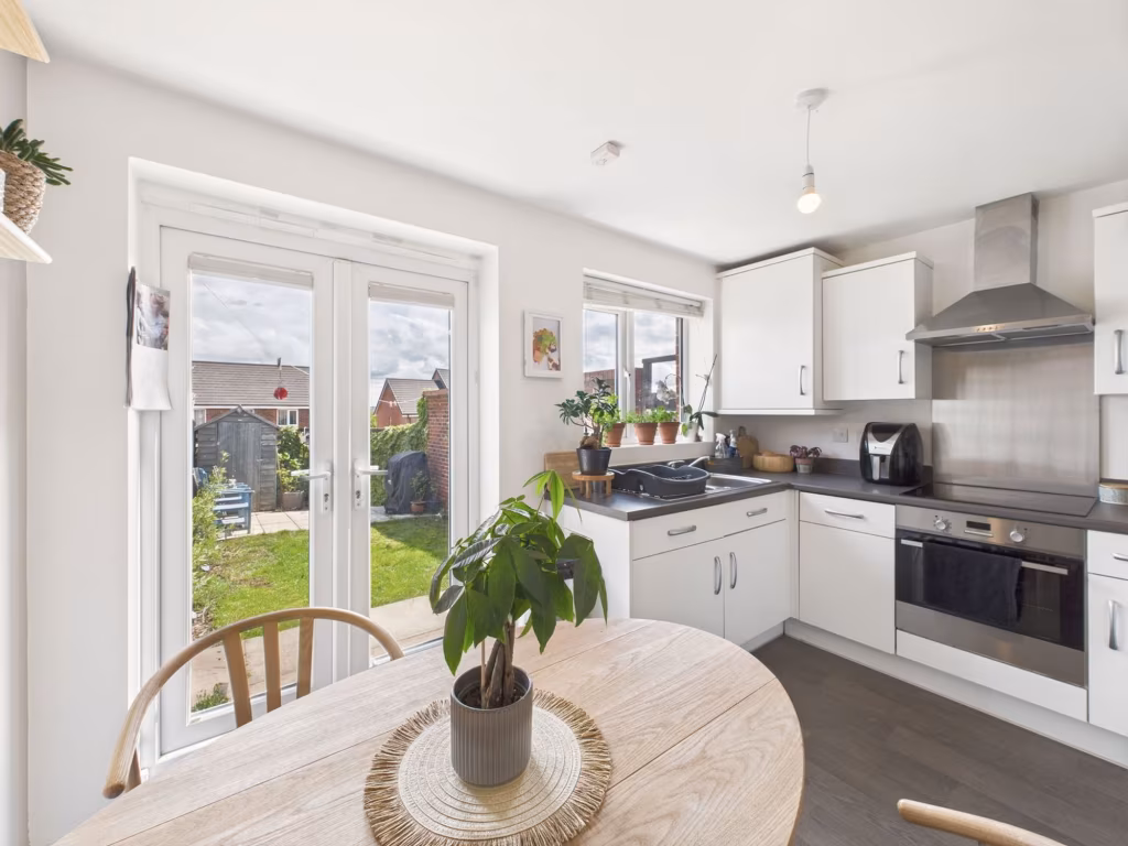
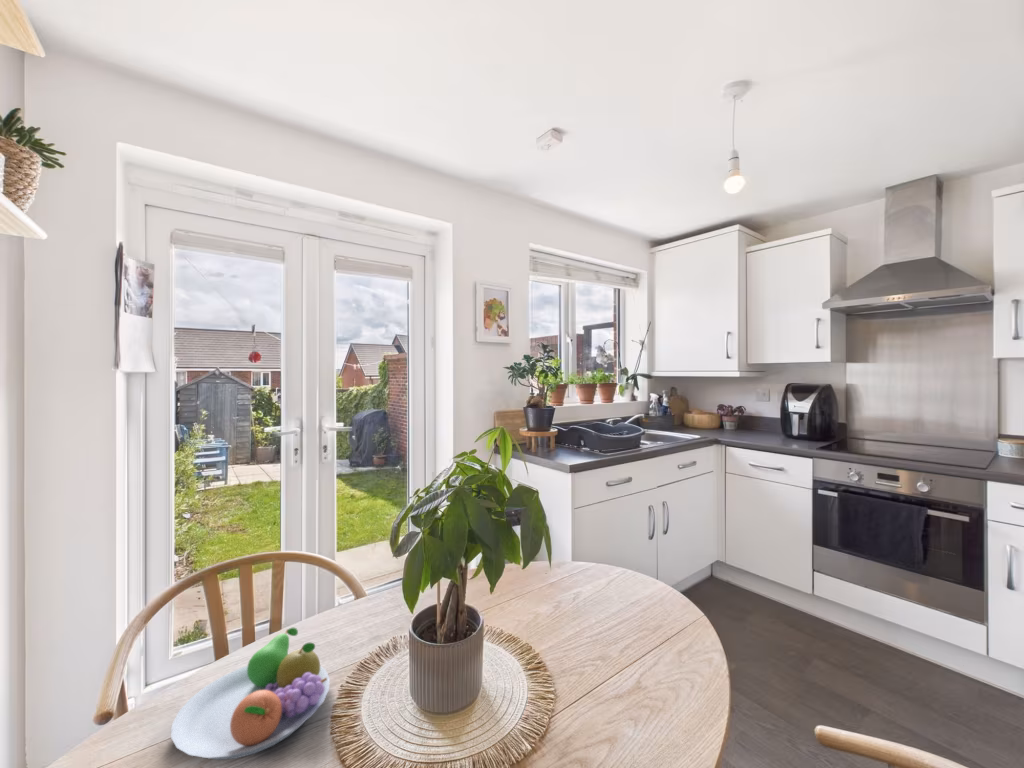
+ fruit bowl (261, 682)
